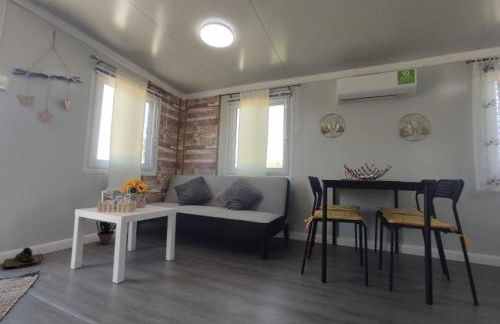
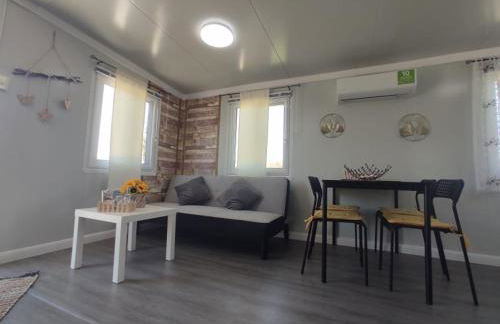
- shoe (25, 255)
- potted plant (106, 227)
